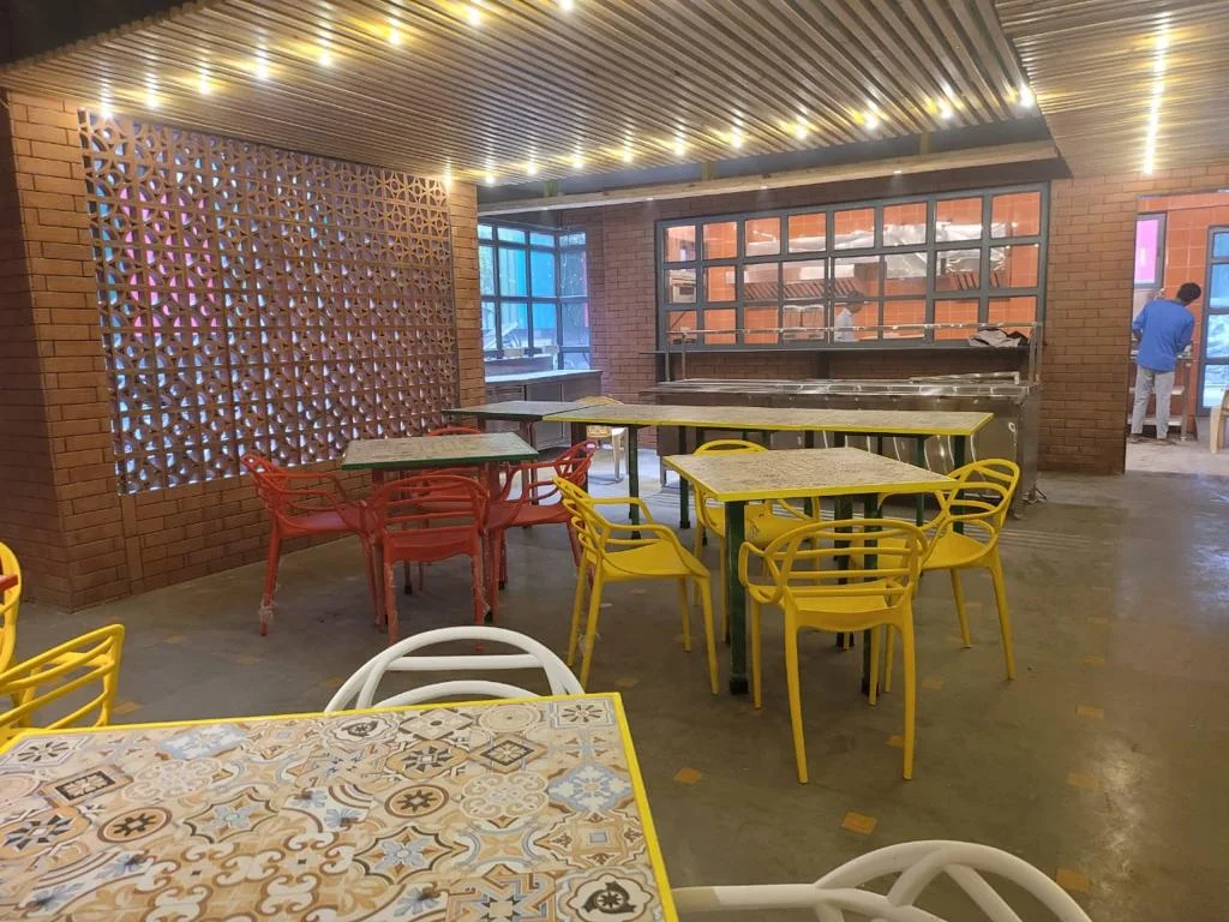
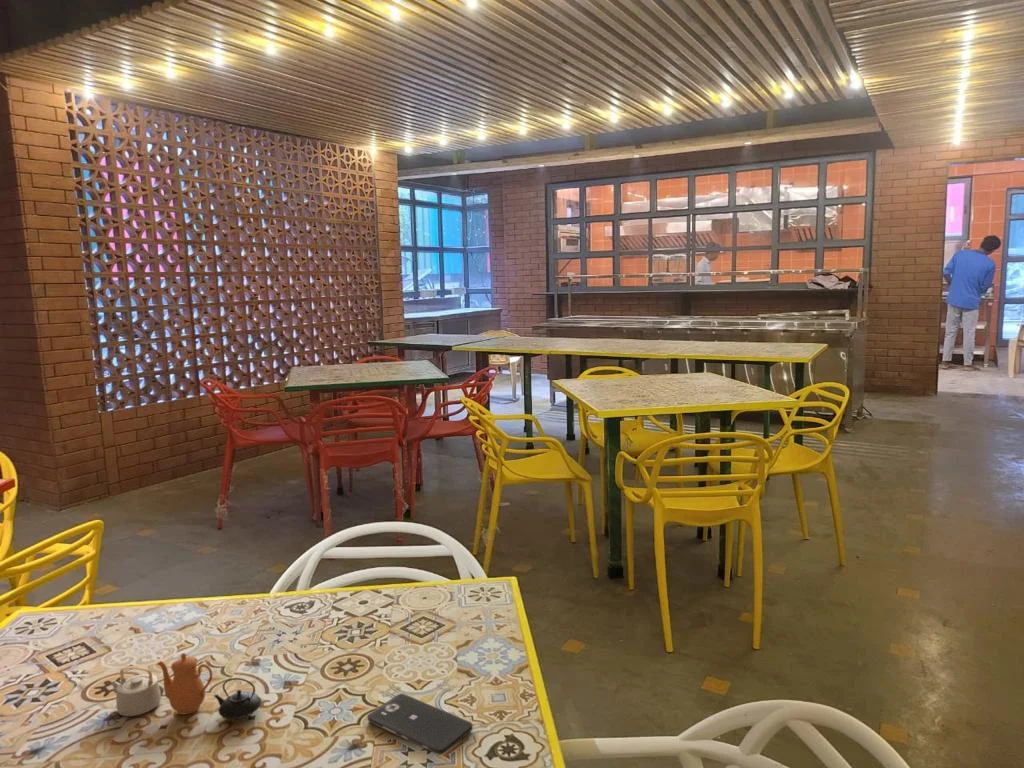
+ teapot (182, 681)
+ smartphone (419, 722)
